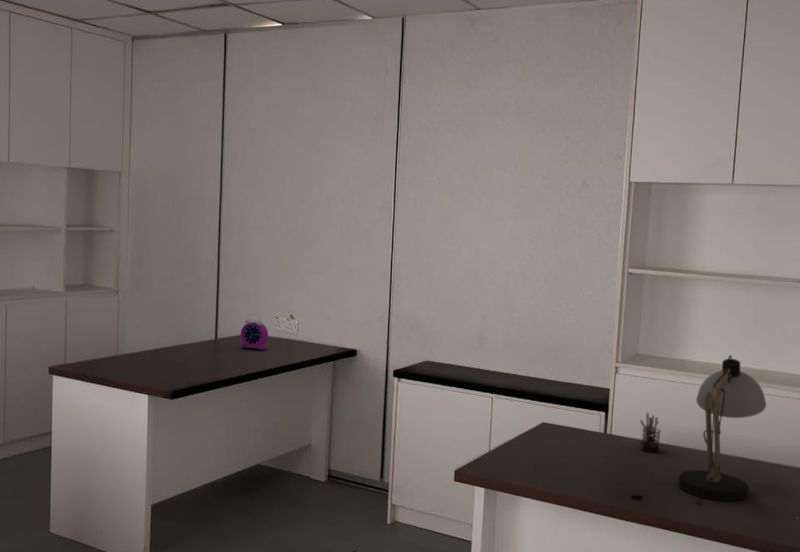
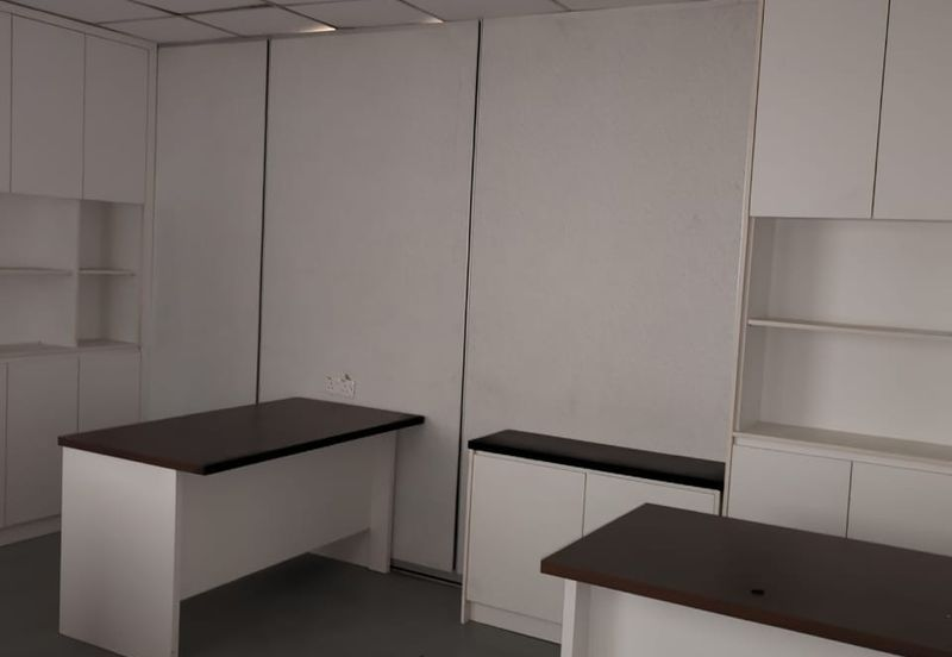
- alarm clock (254, 331)
- desk lamp (720, 422)
- pen holder (648, 431)
